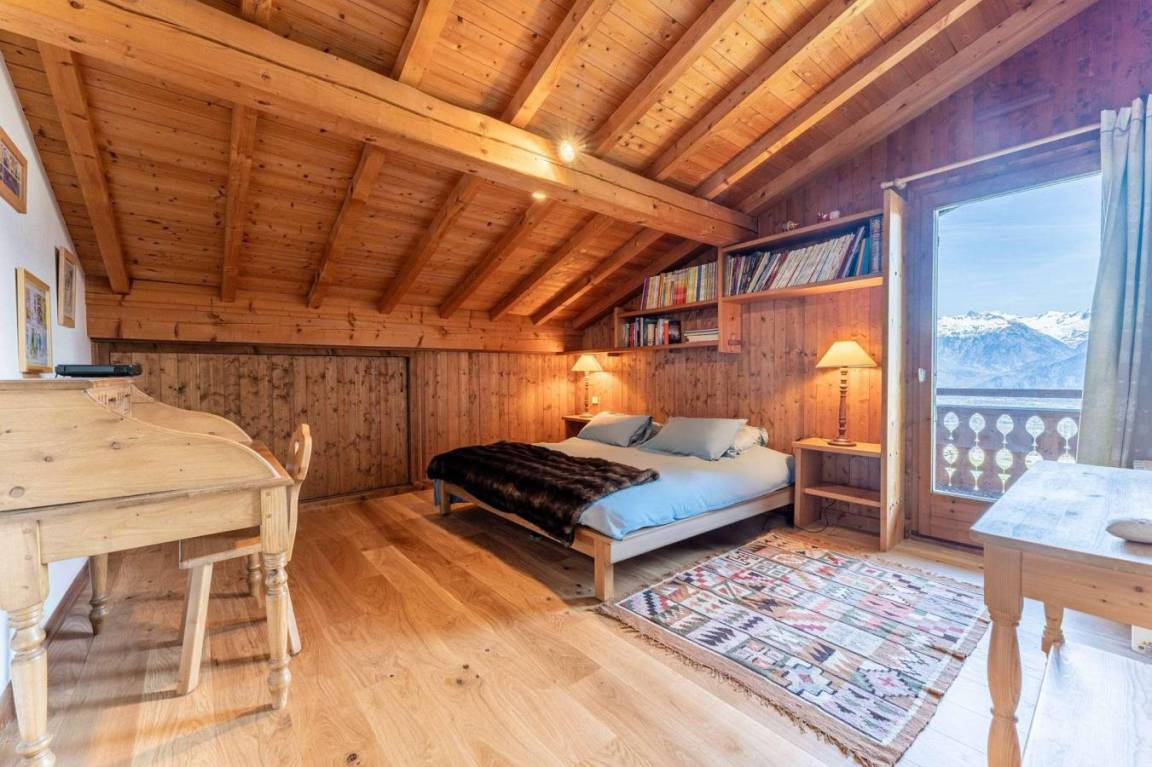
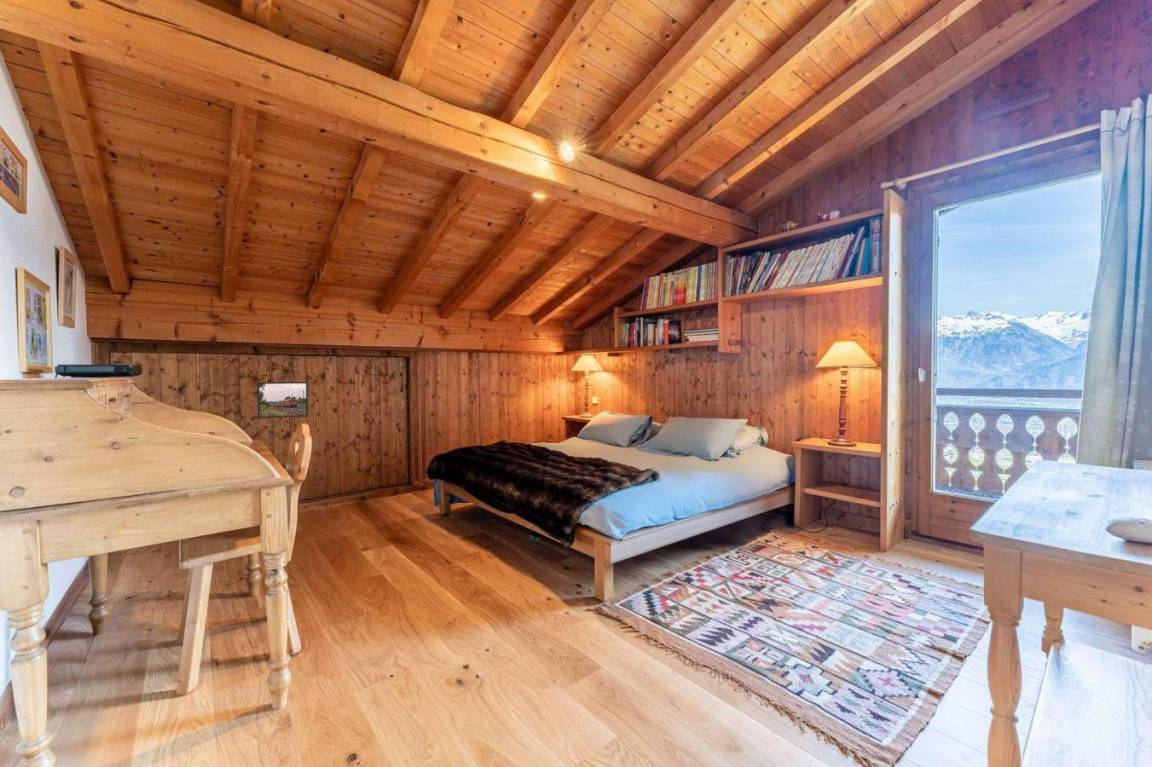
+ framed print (283, 399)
